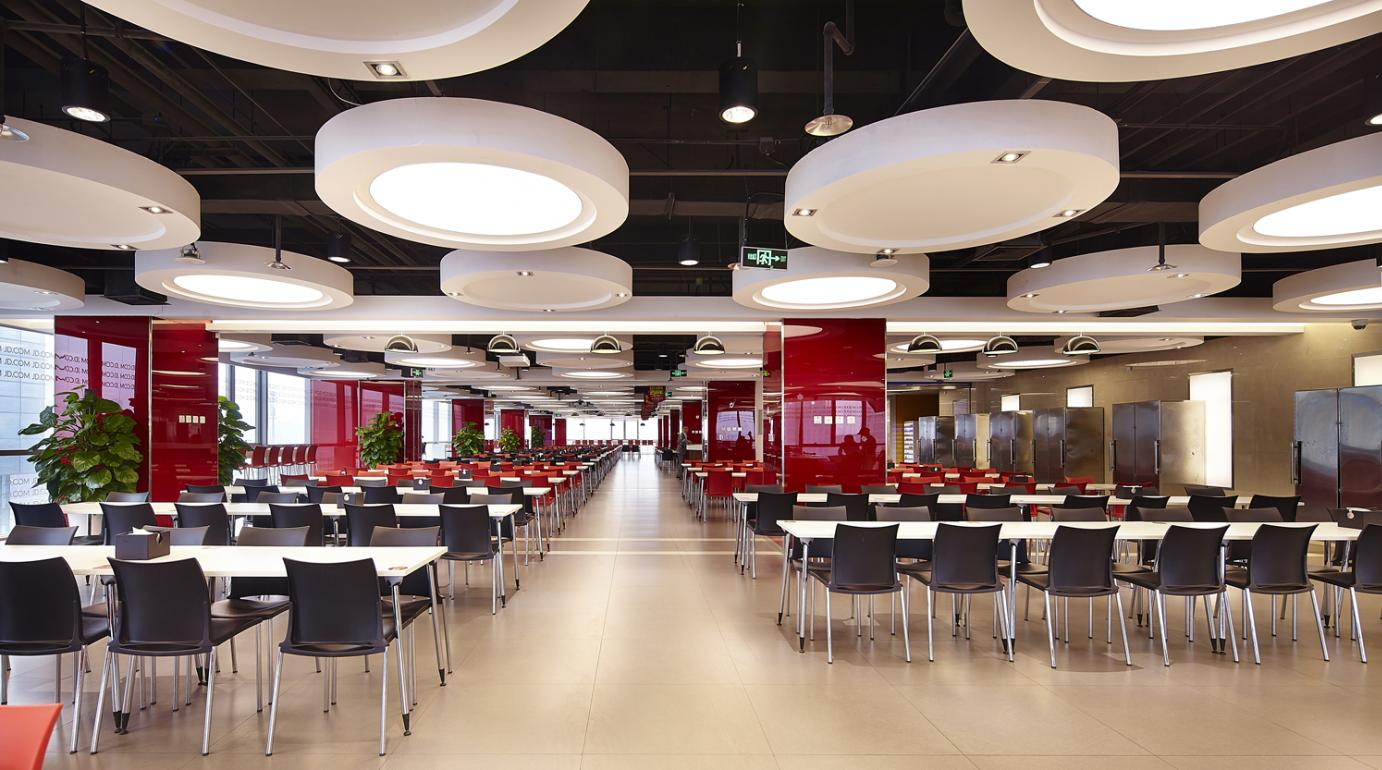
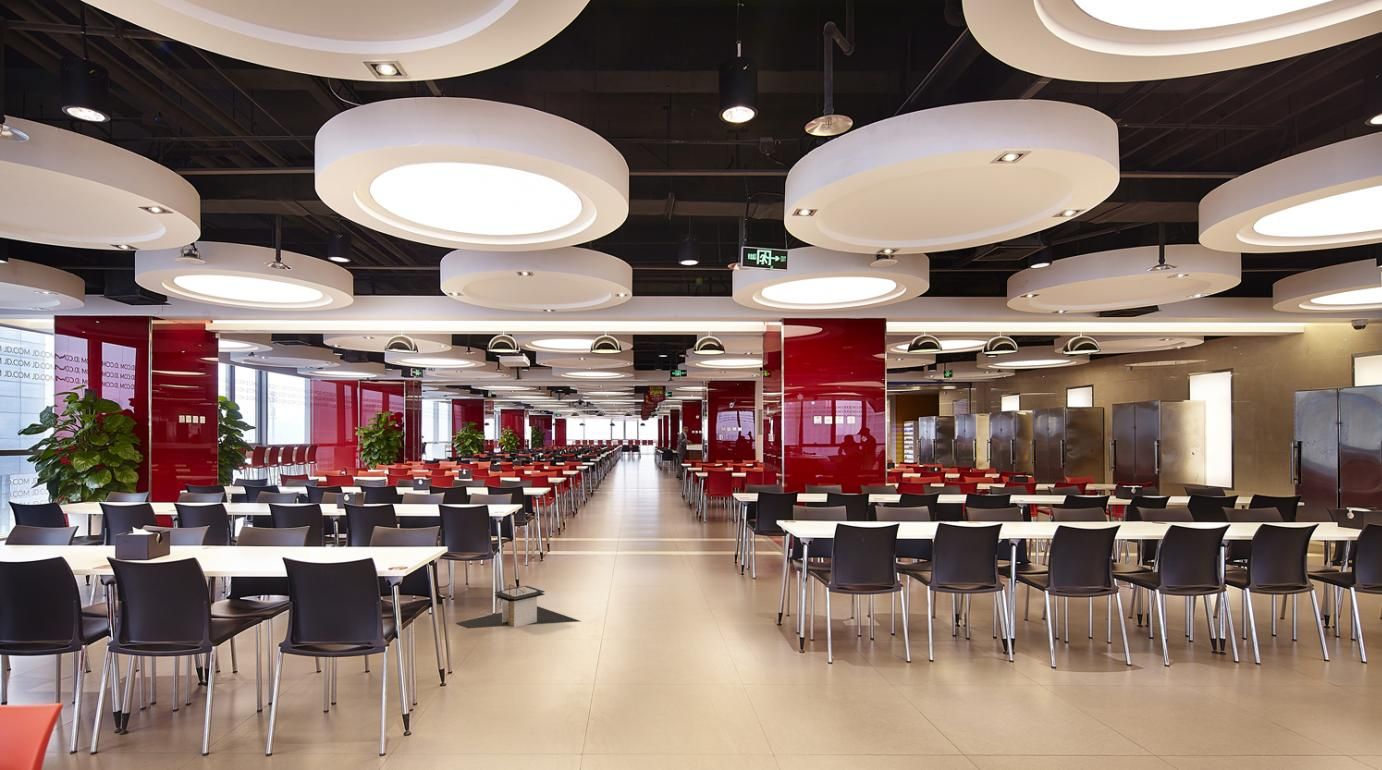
+ architectural model (519, 602)
